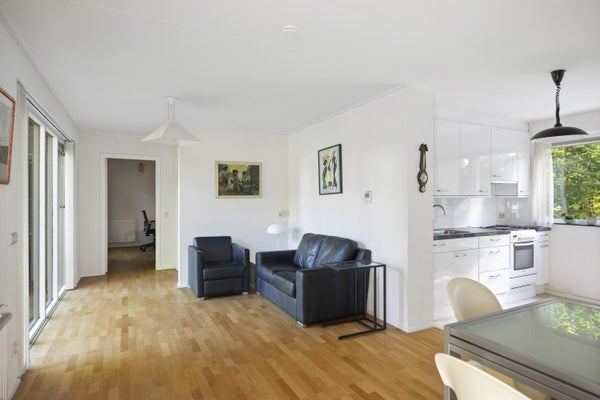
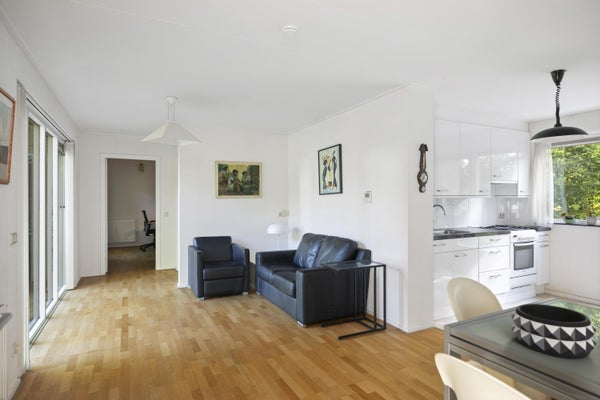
+ decorative bowl (551, 328)
